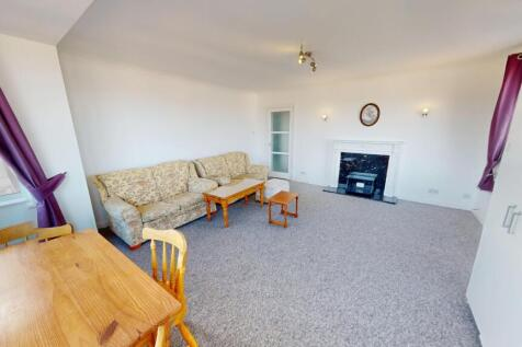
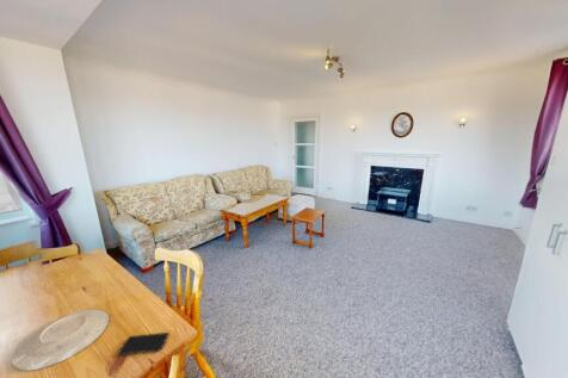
+ plate (64, 331)
+ smartphone (144, 342)
